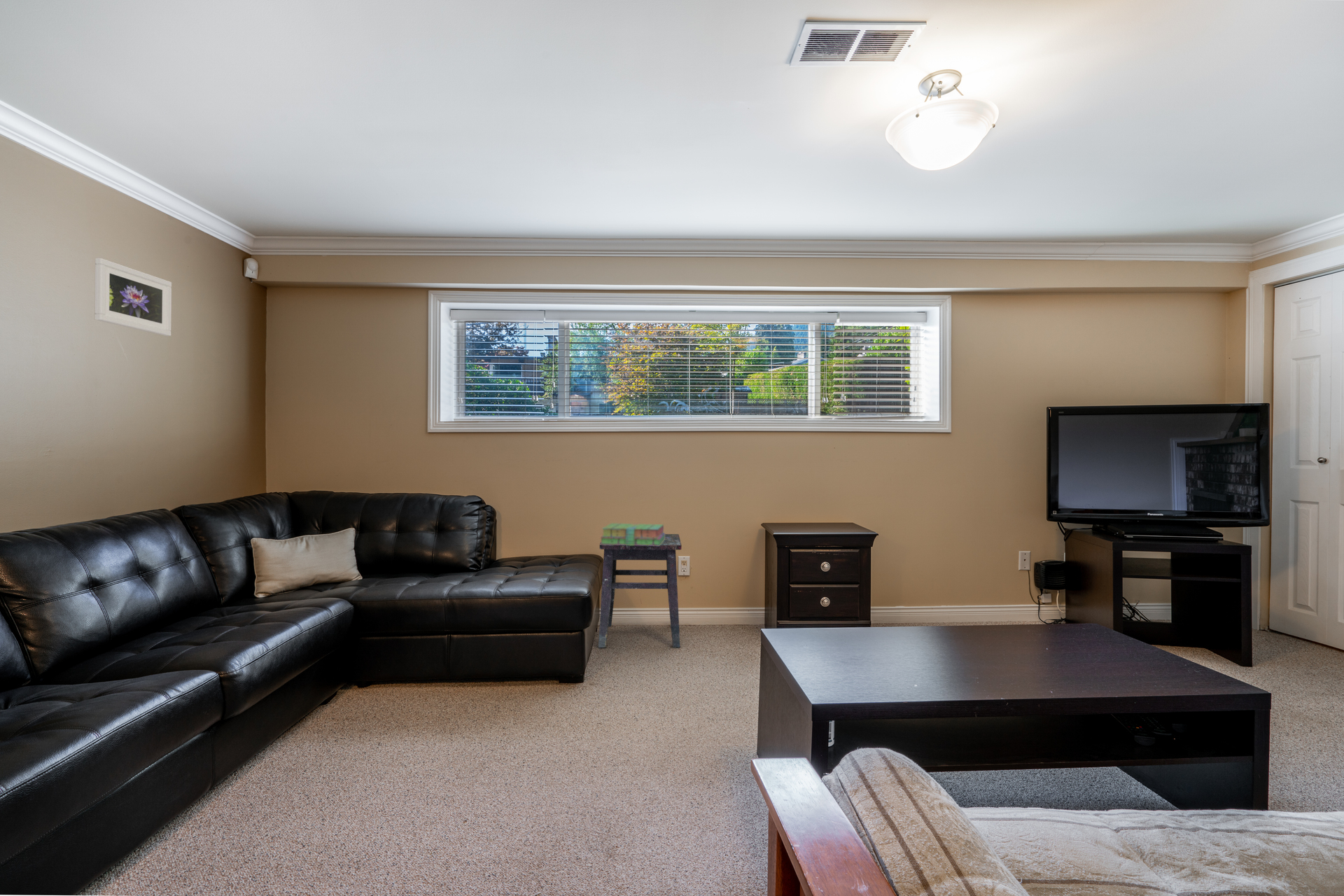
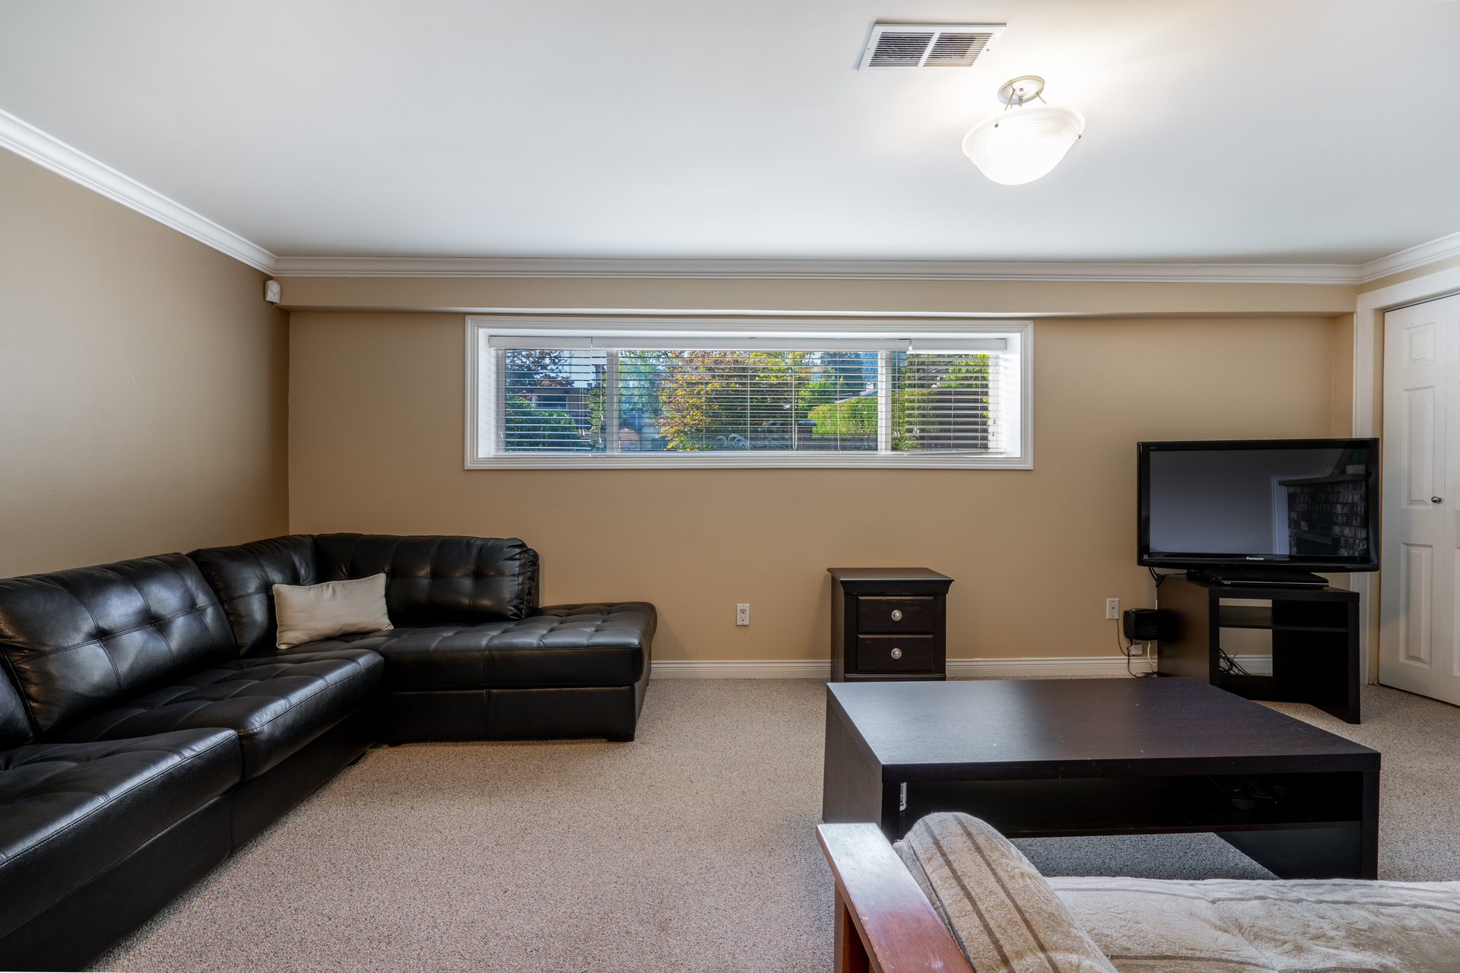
- stack of books (634, 533)
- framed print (136, 300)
- side table (640, 587)
